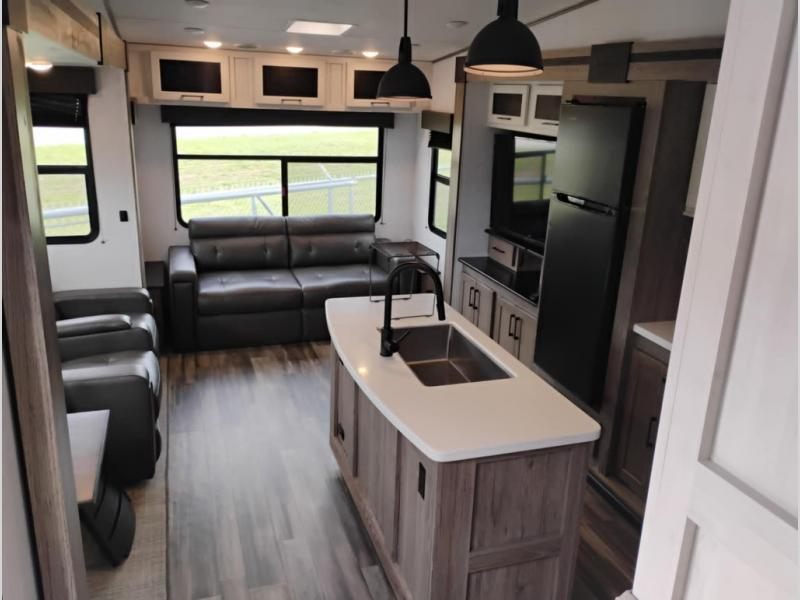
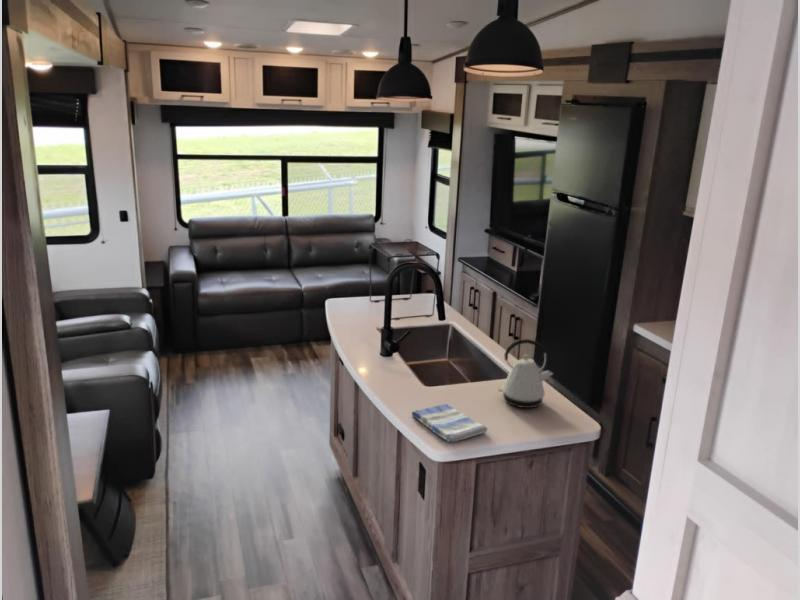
+ kettle (526, 371)
+ dish towel (448, 421)
